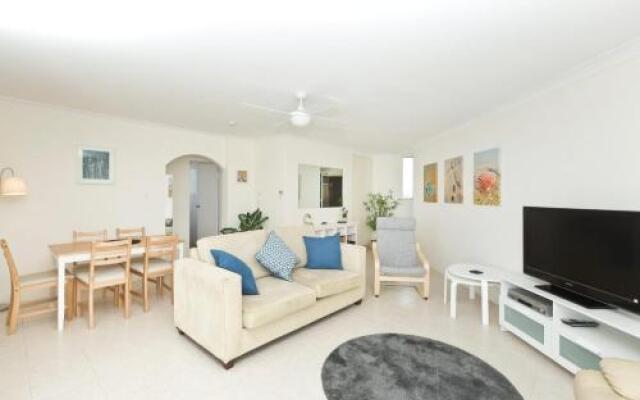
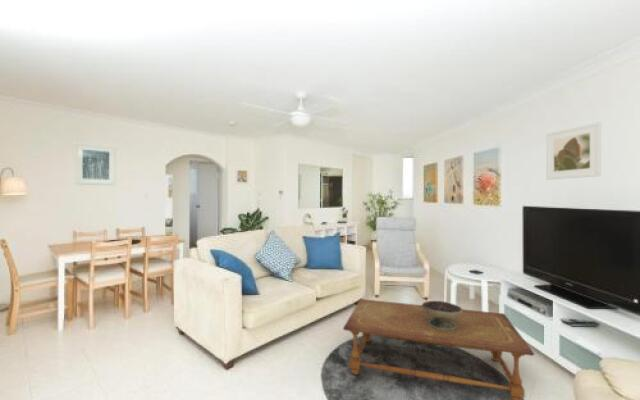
+ decorative bowl (441, 314)
+ coffee table (428, 343)
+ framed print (571, 153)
